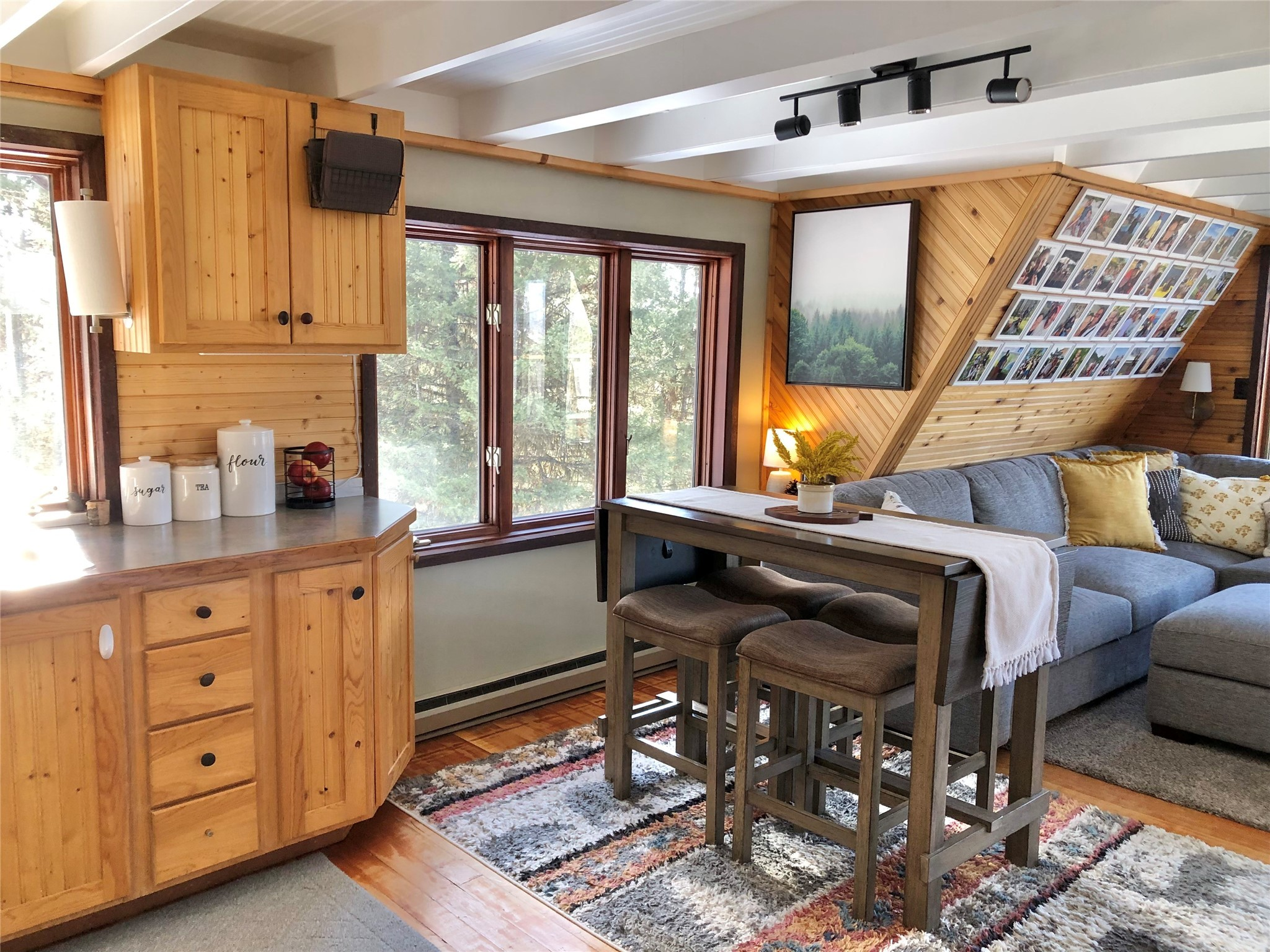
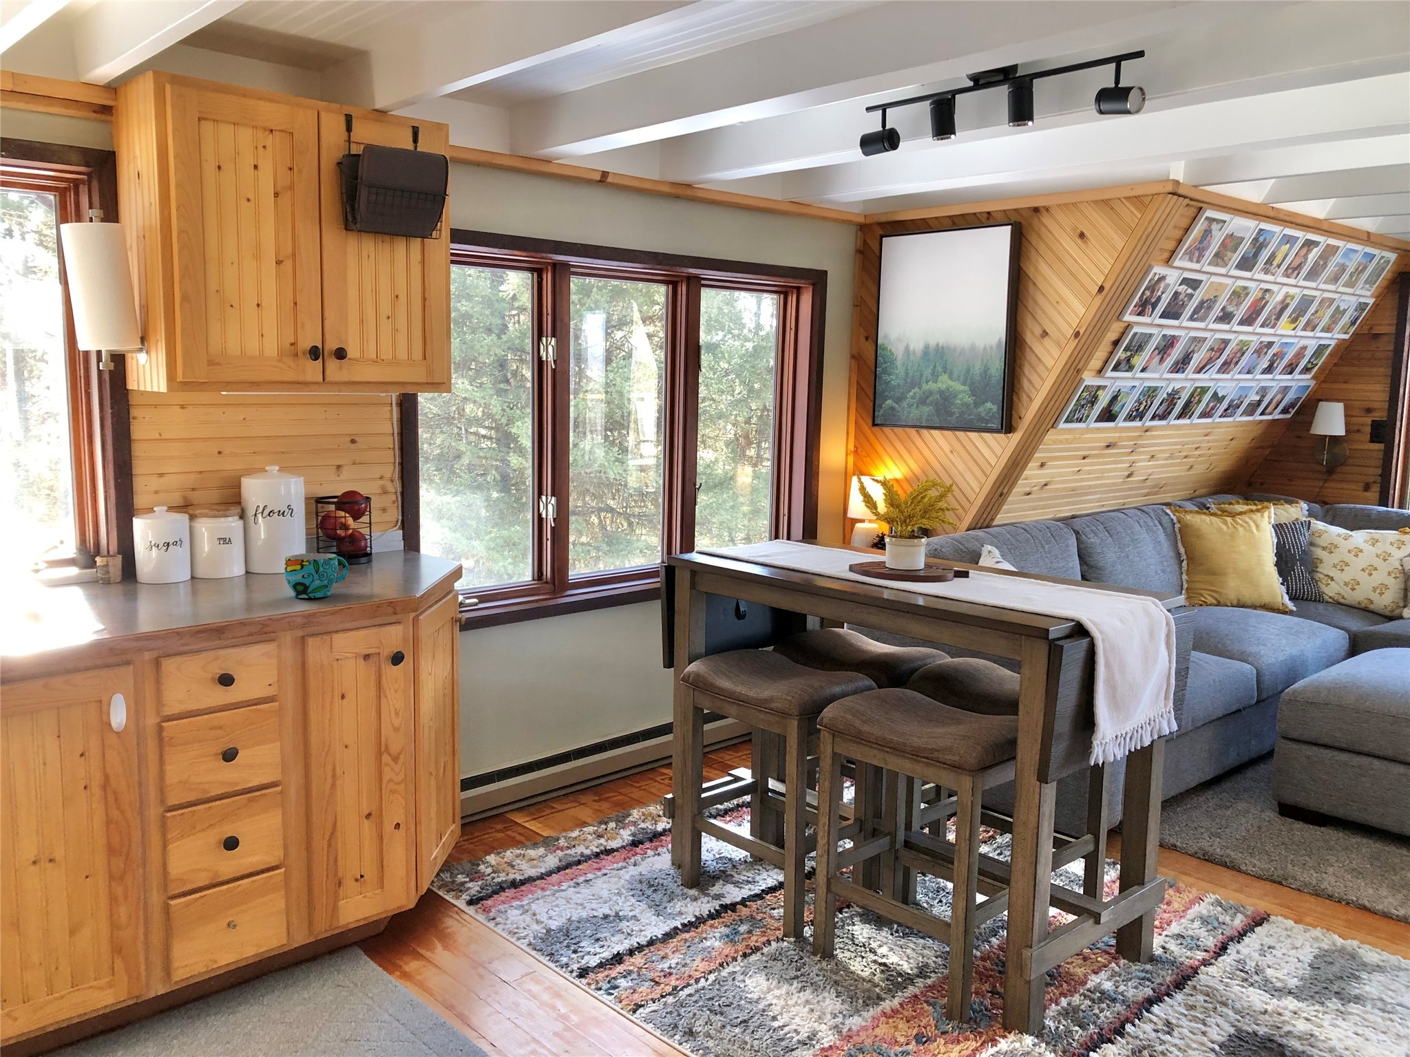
+ cup (314, 575)
